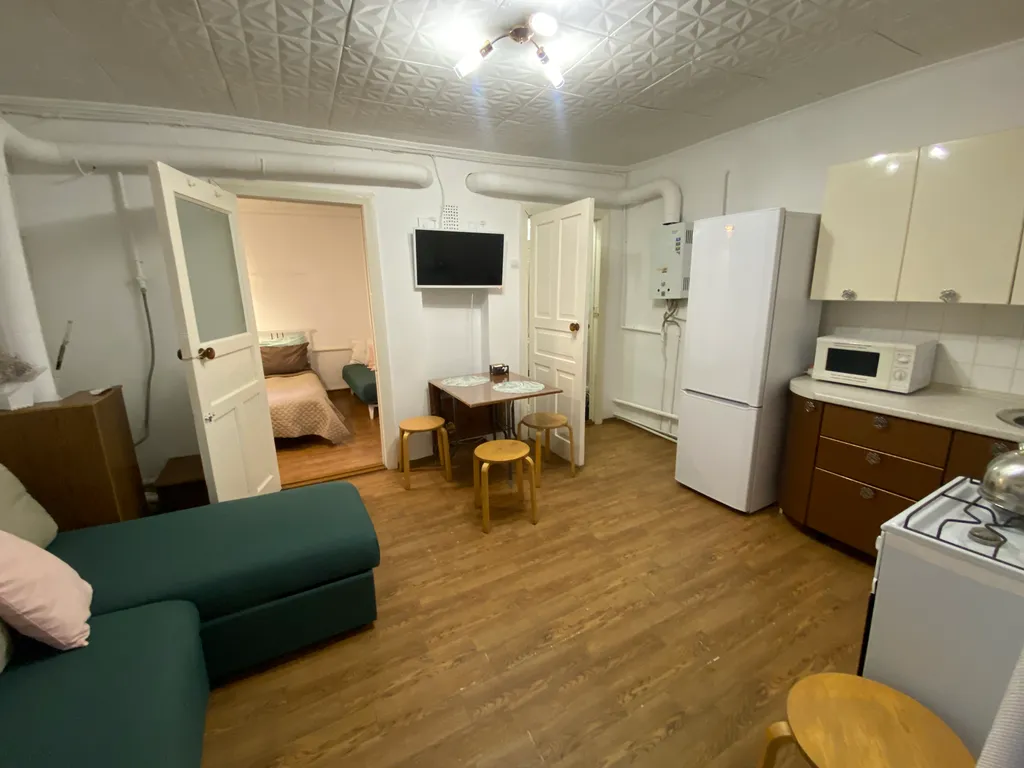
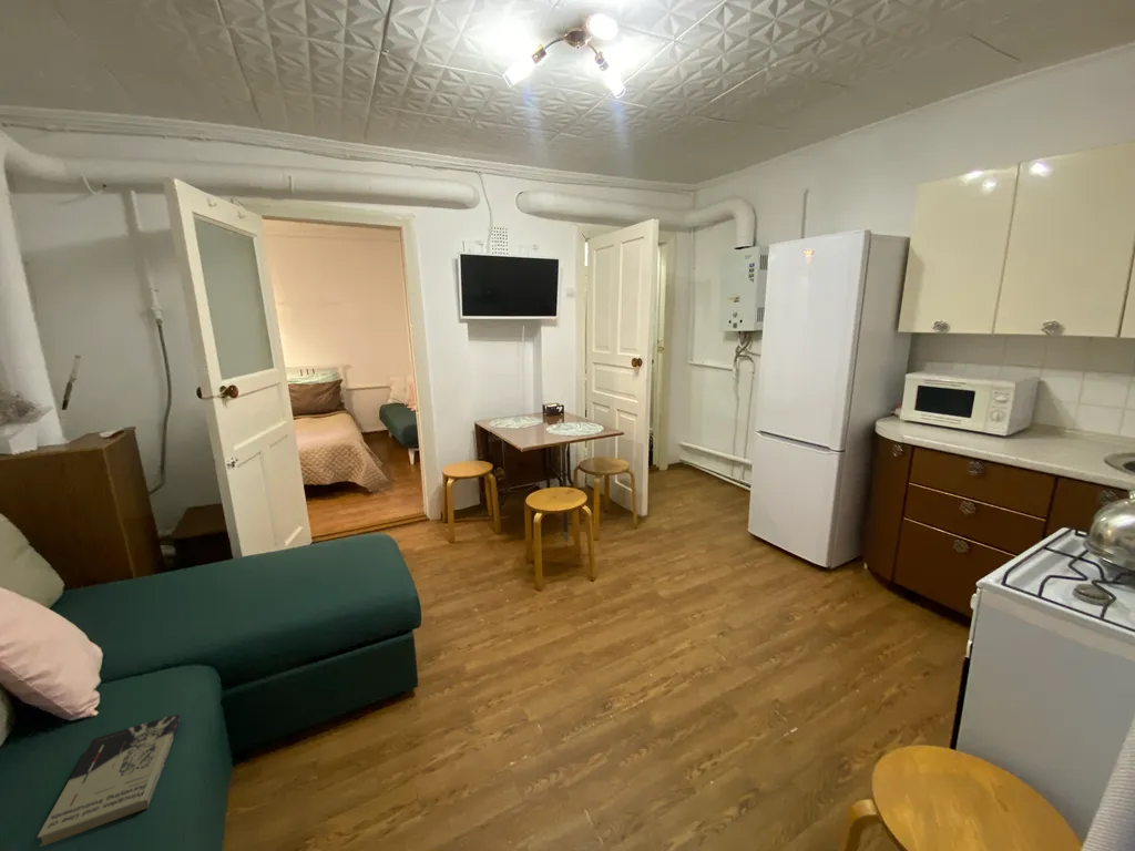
+ book (117, 770)
